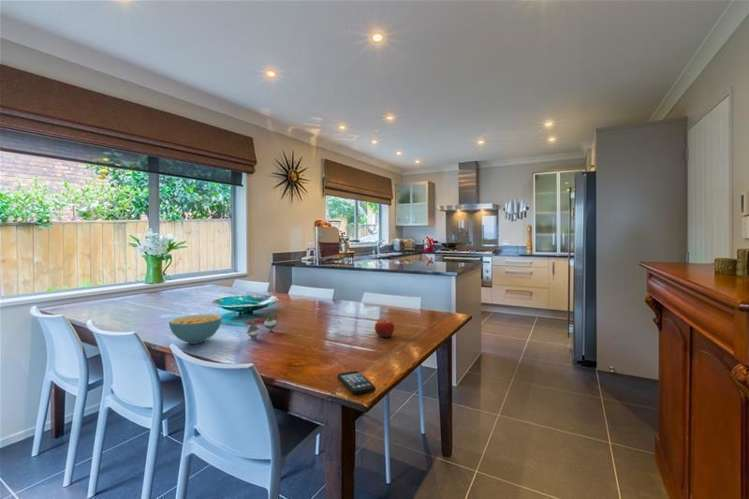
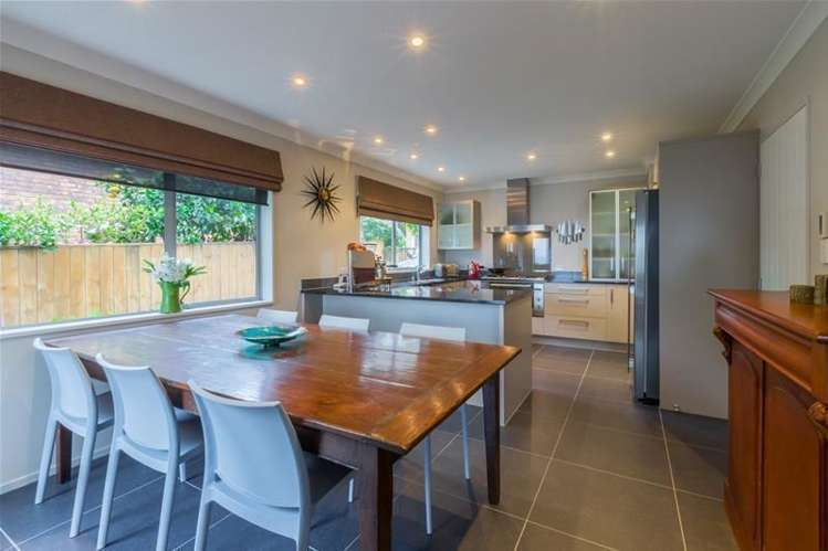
- smartphone (355, 381)
- teapot (265, 325)
- fruit (384, 327)
- cereal bowl (196, 330)
